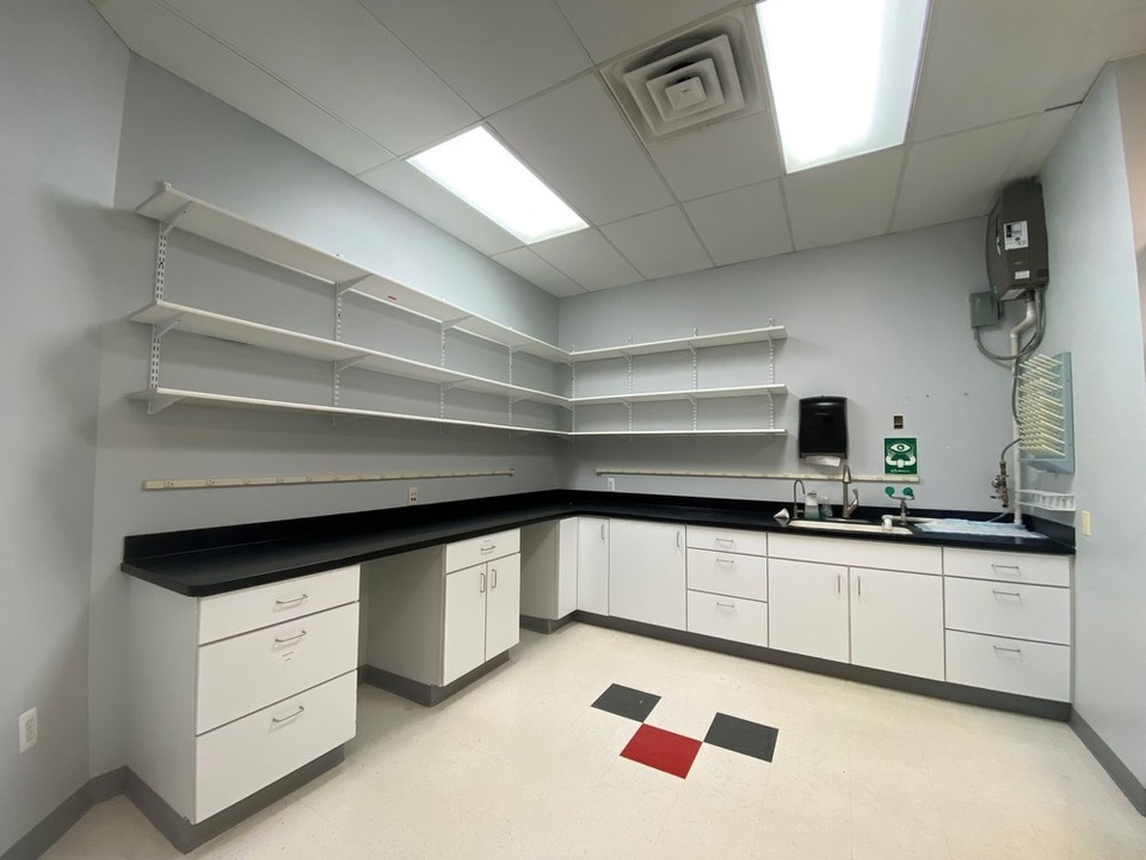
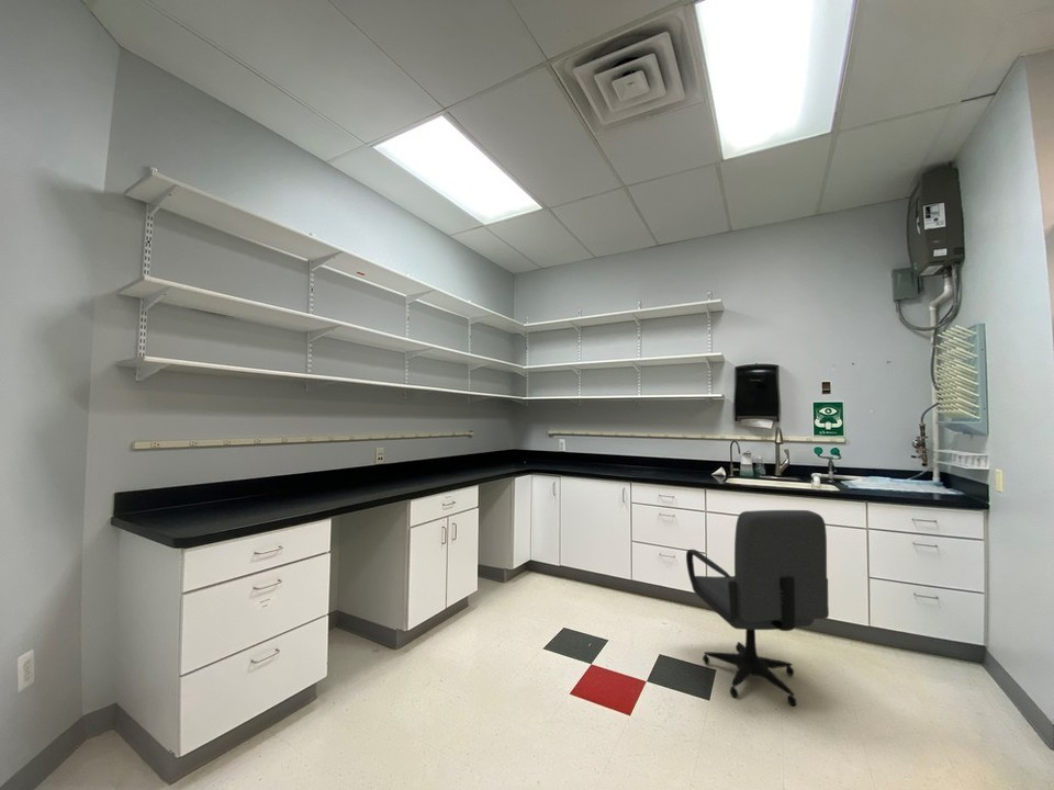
+ office chair (751, 588)
